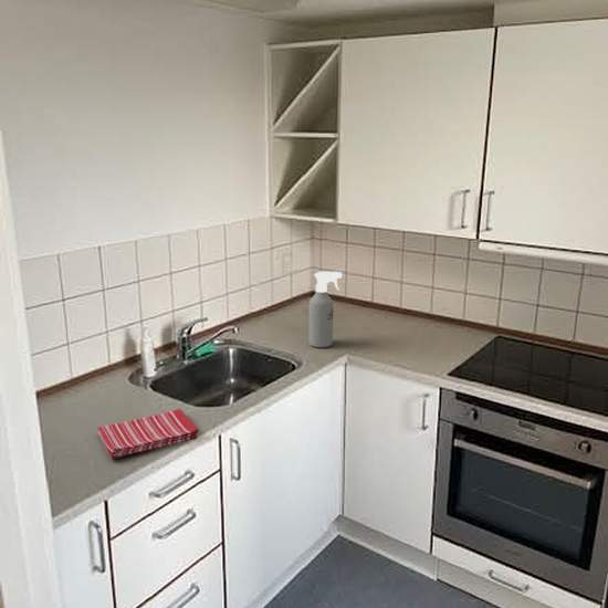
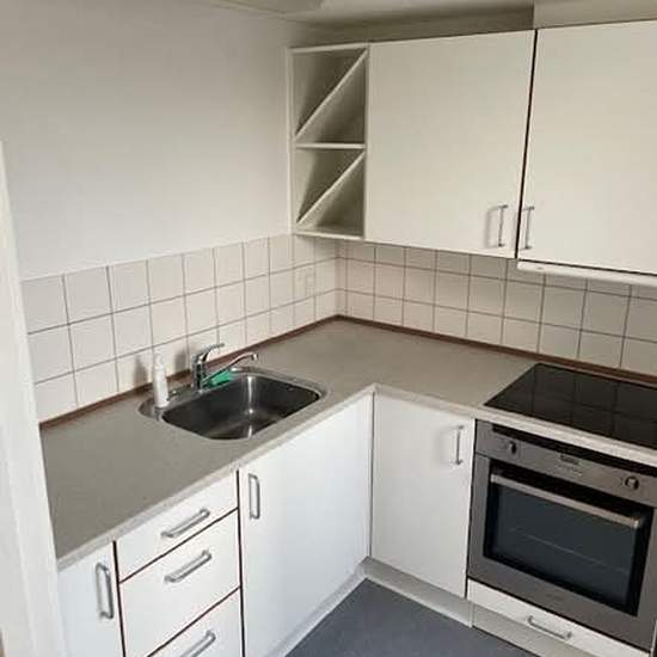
- dish towel (148, 430)
- spray bottle (325, 308)
